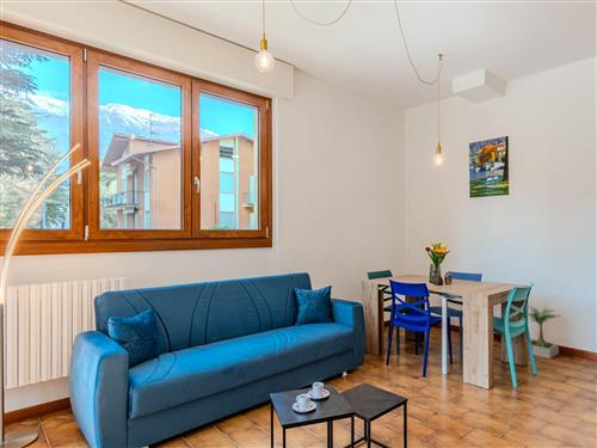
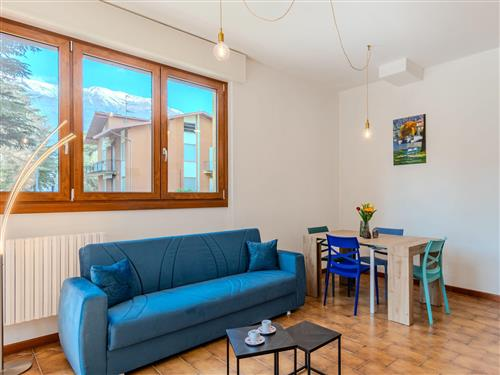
- potted plant (541, 331)
